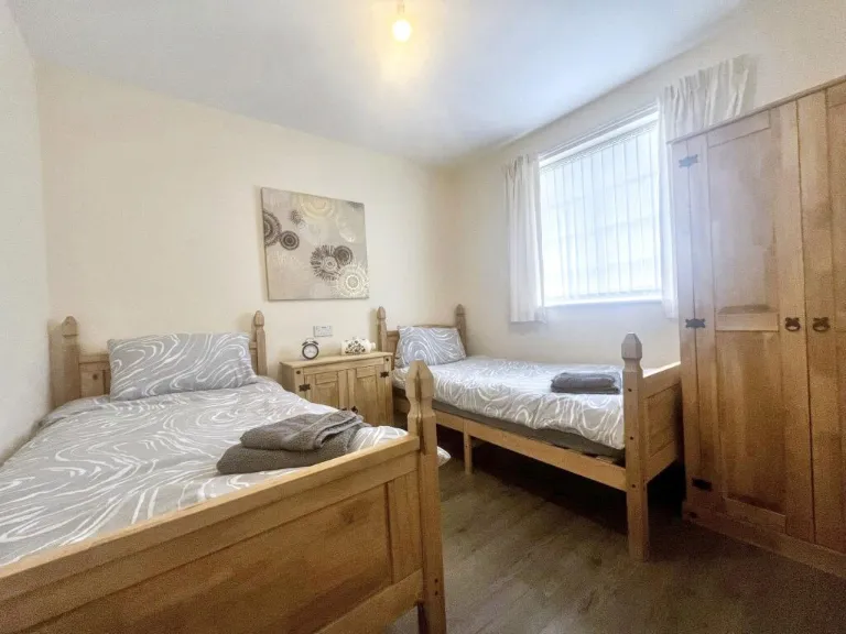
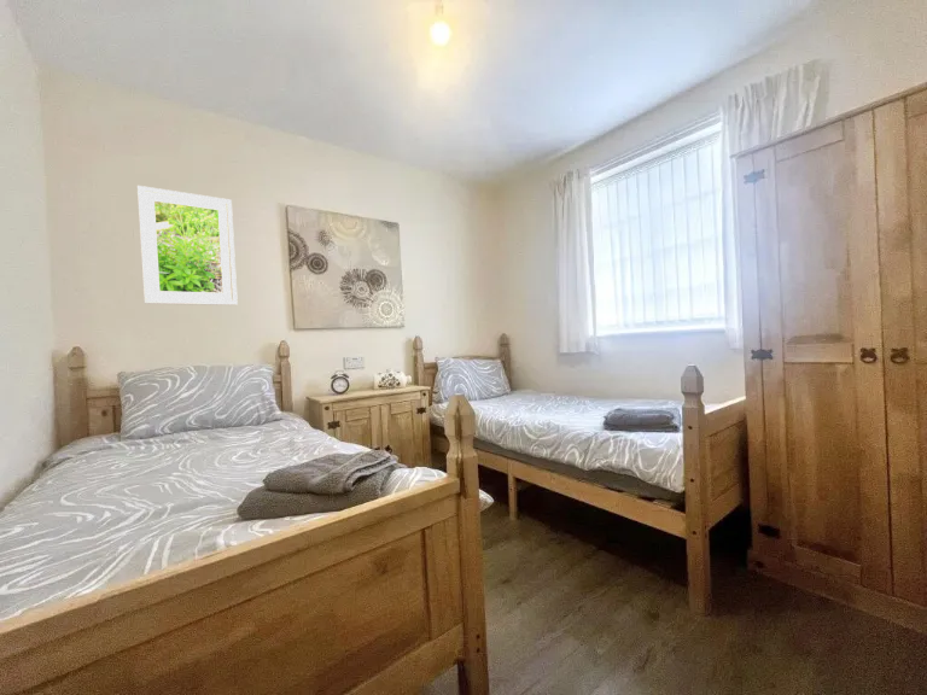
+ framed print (190, 249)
